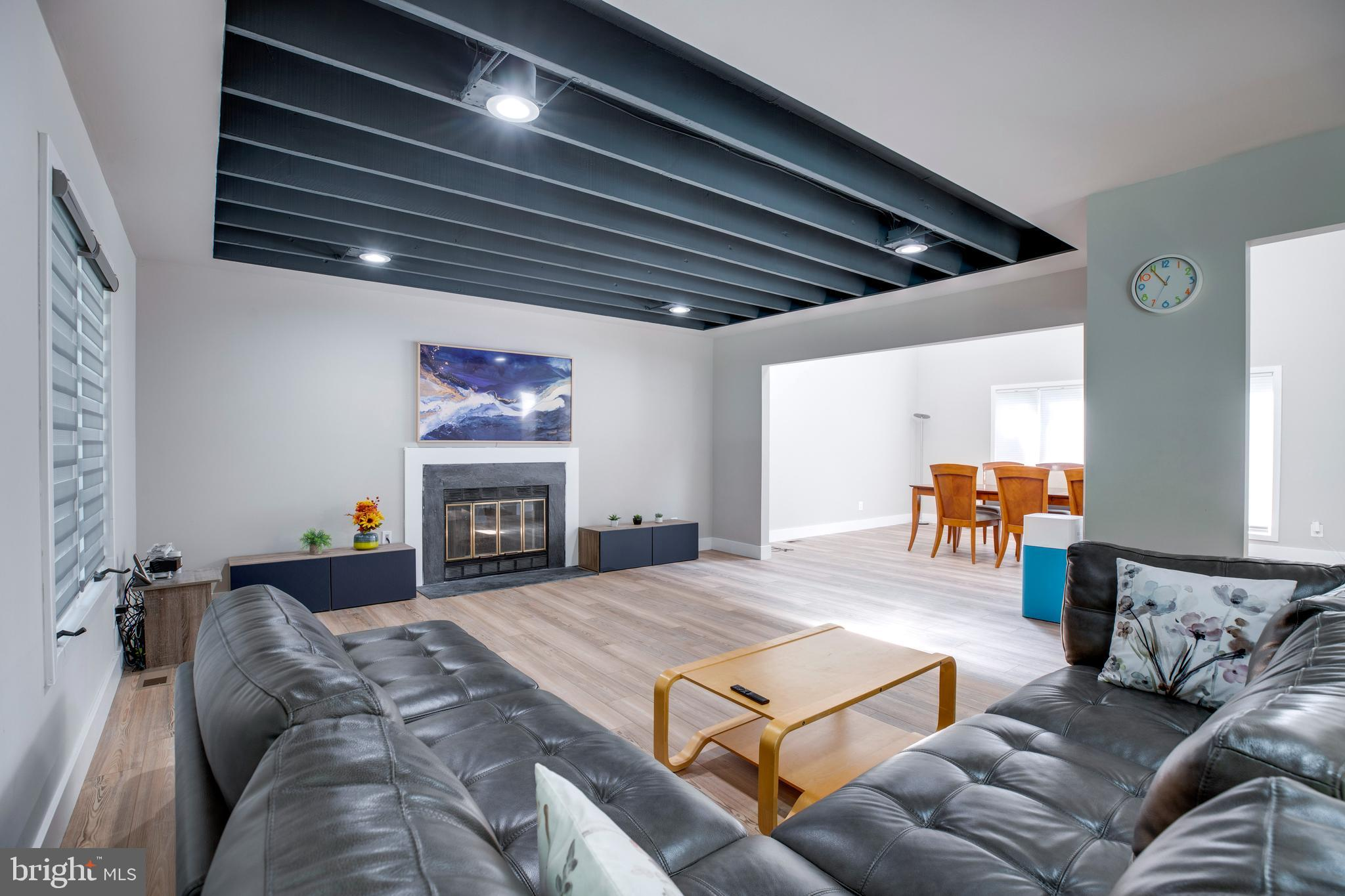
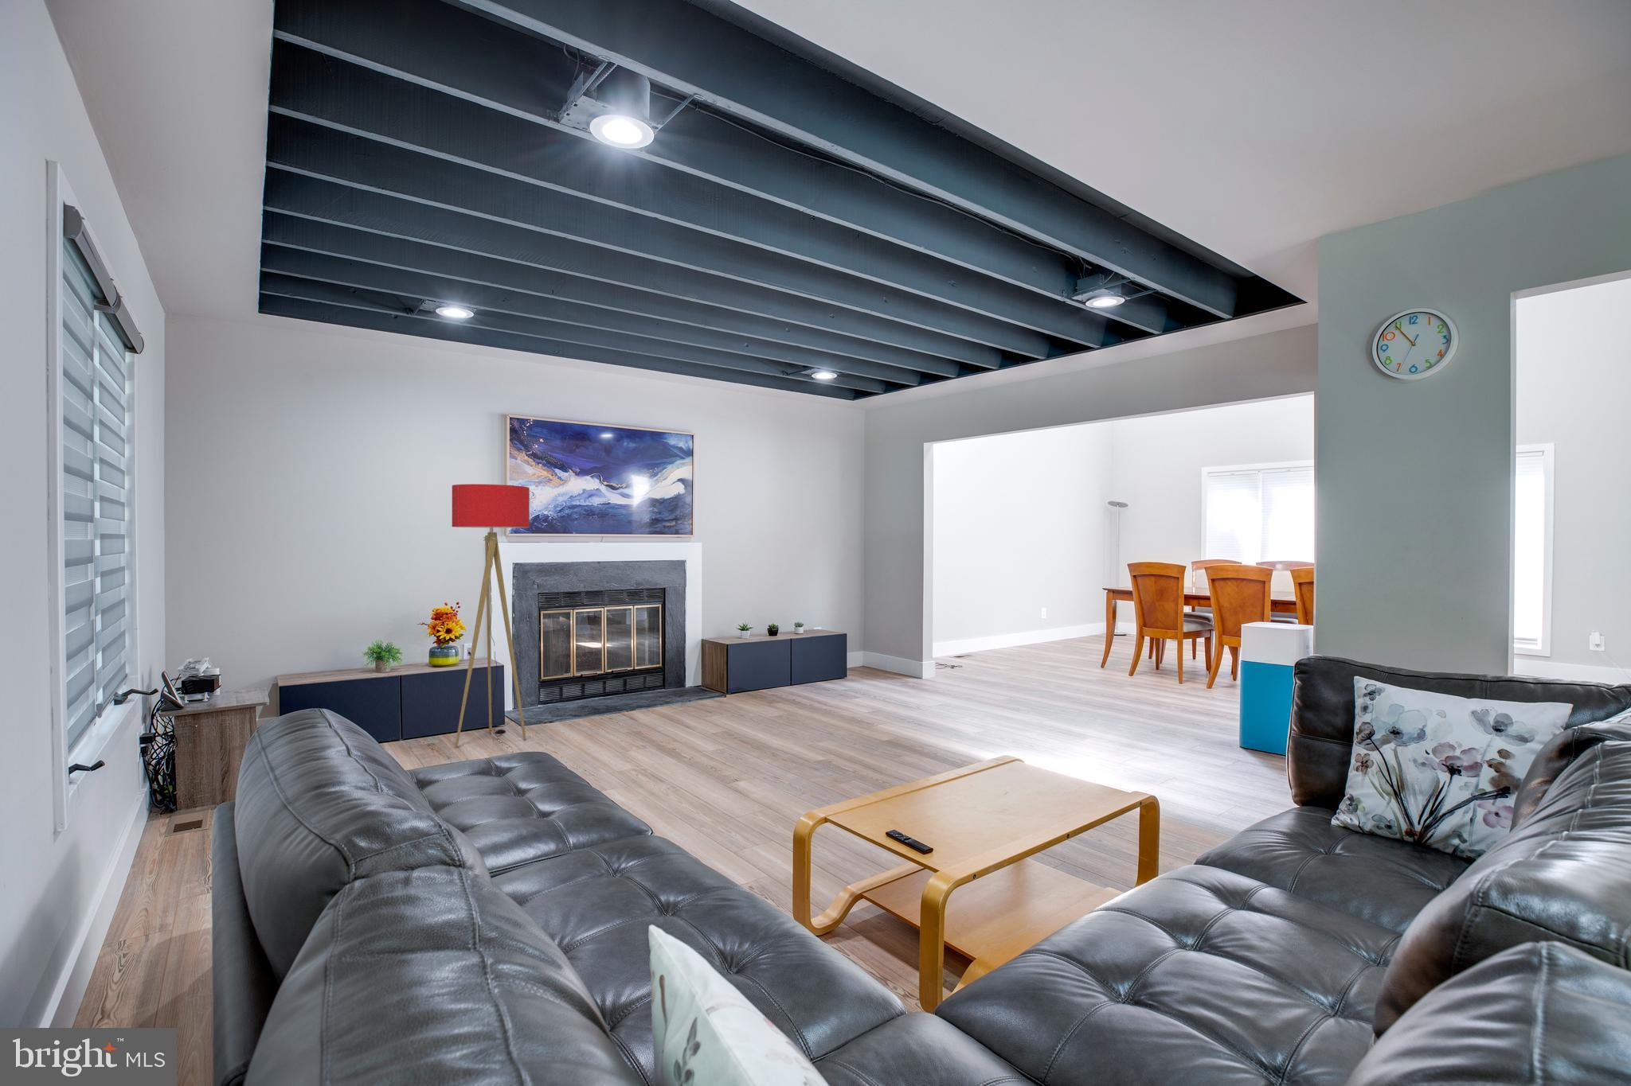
+ floor lamp (491, 612)
